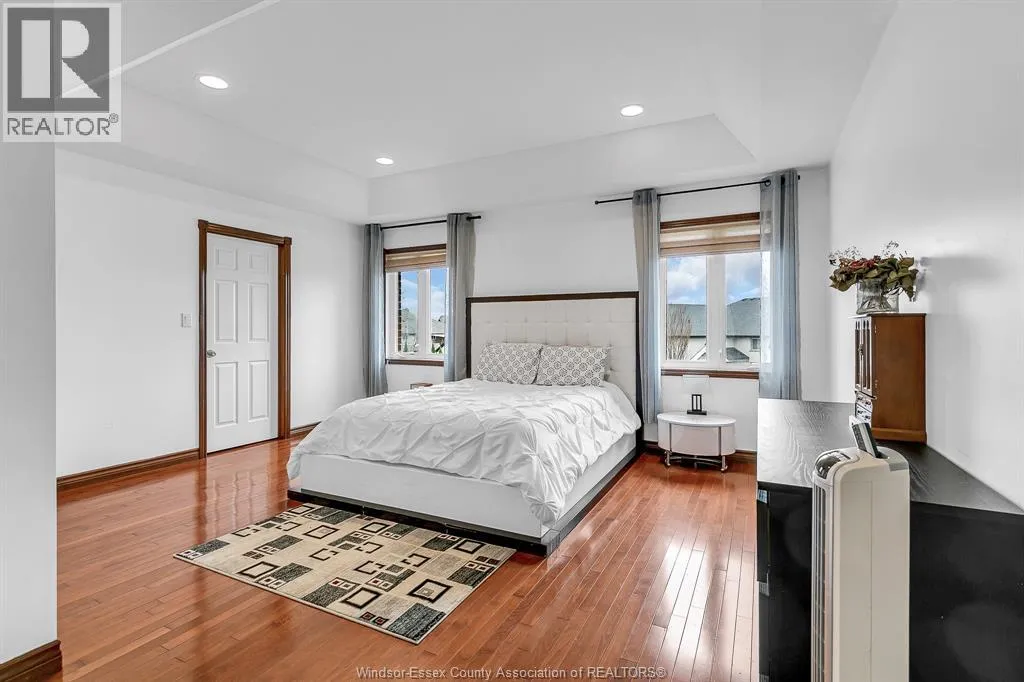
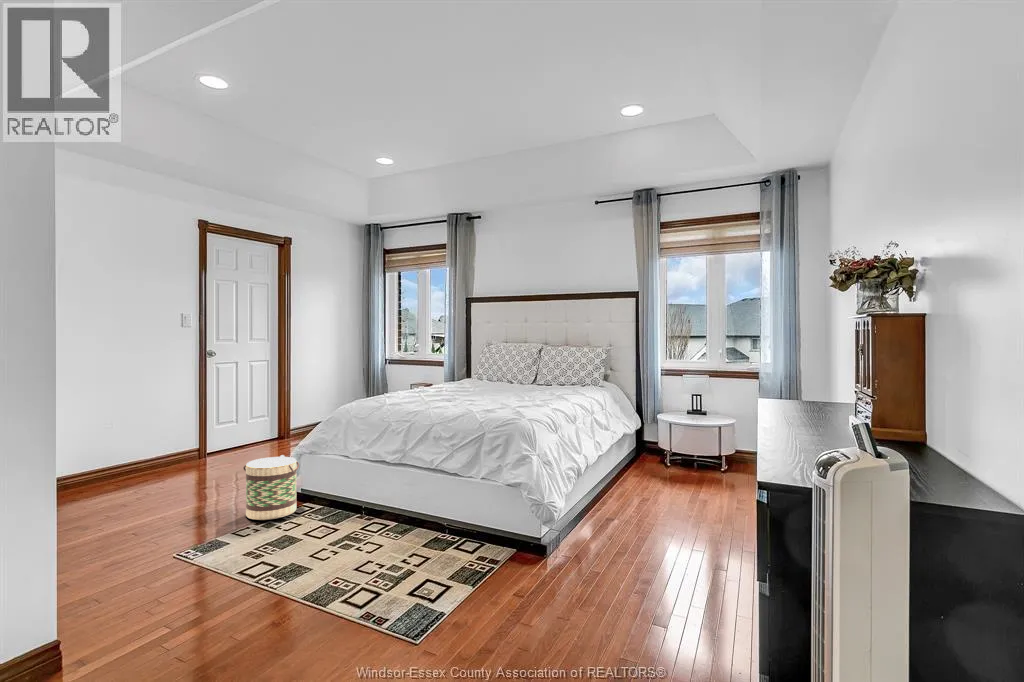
+ basket (272, 485)
